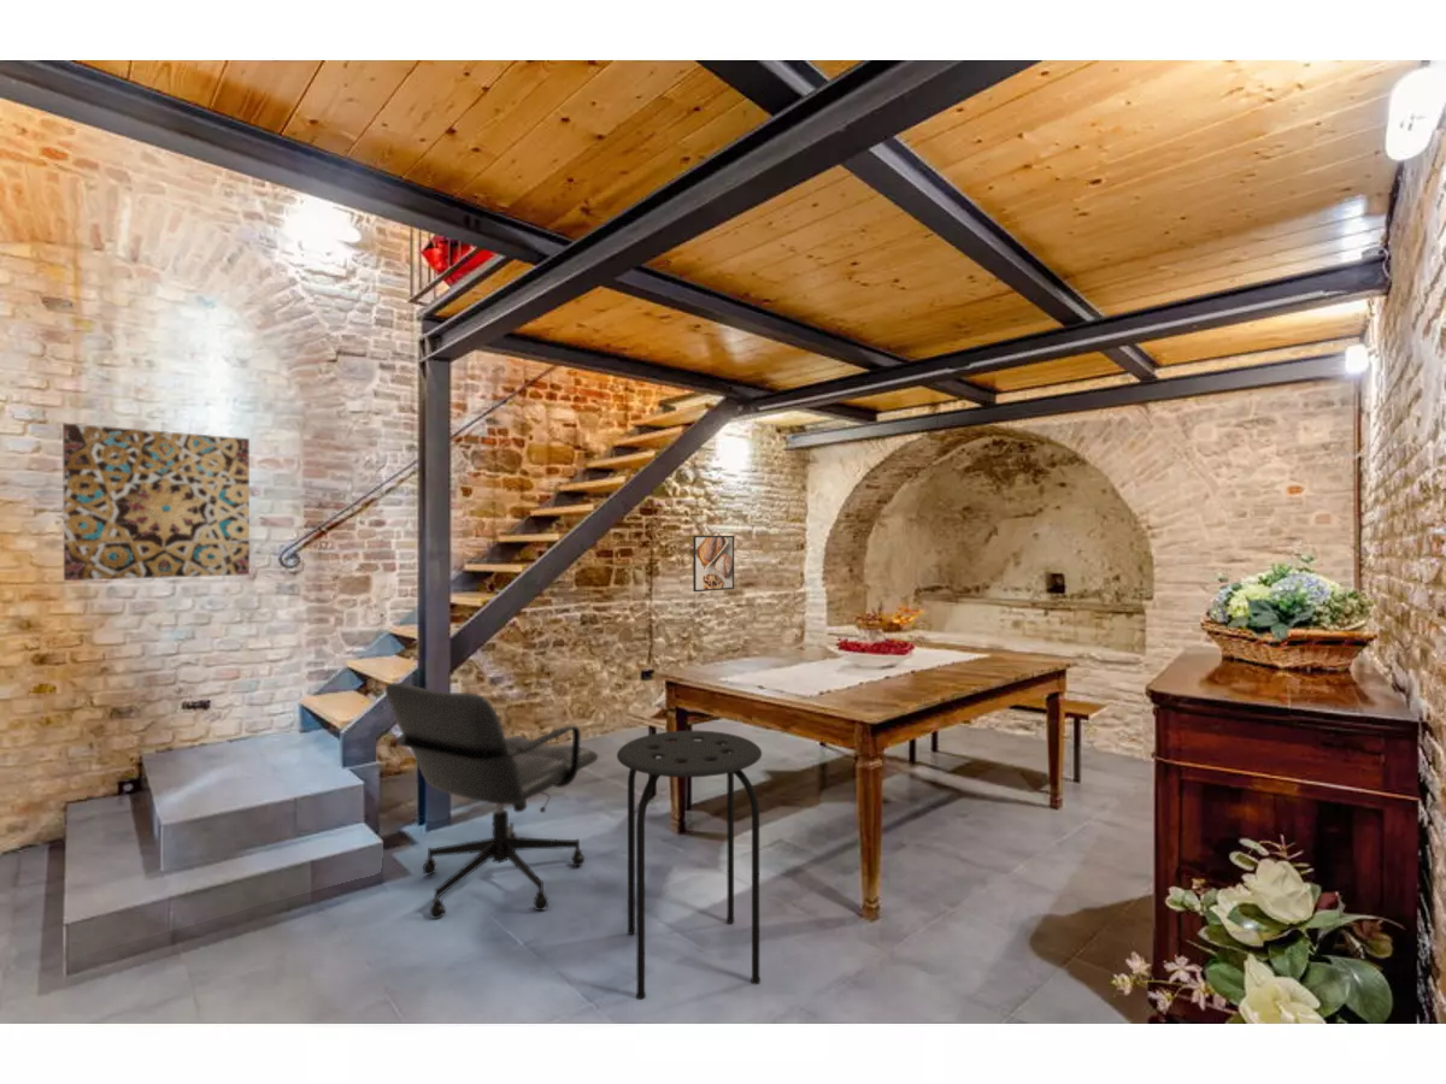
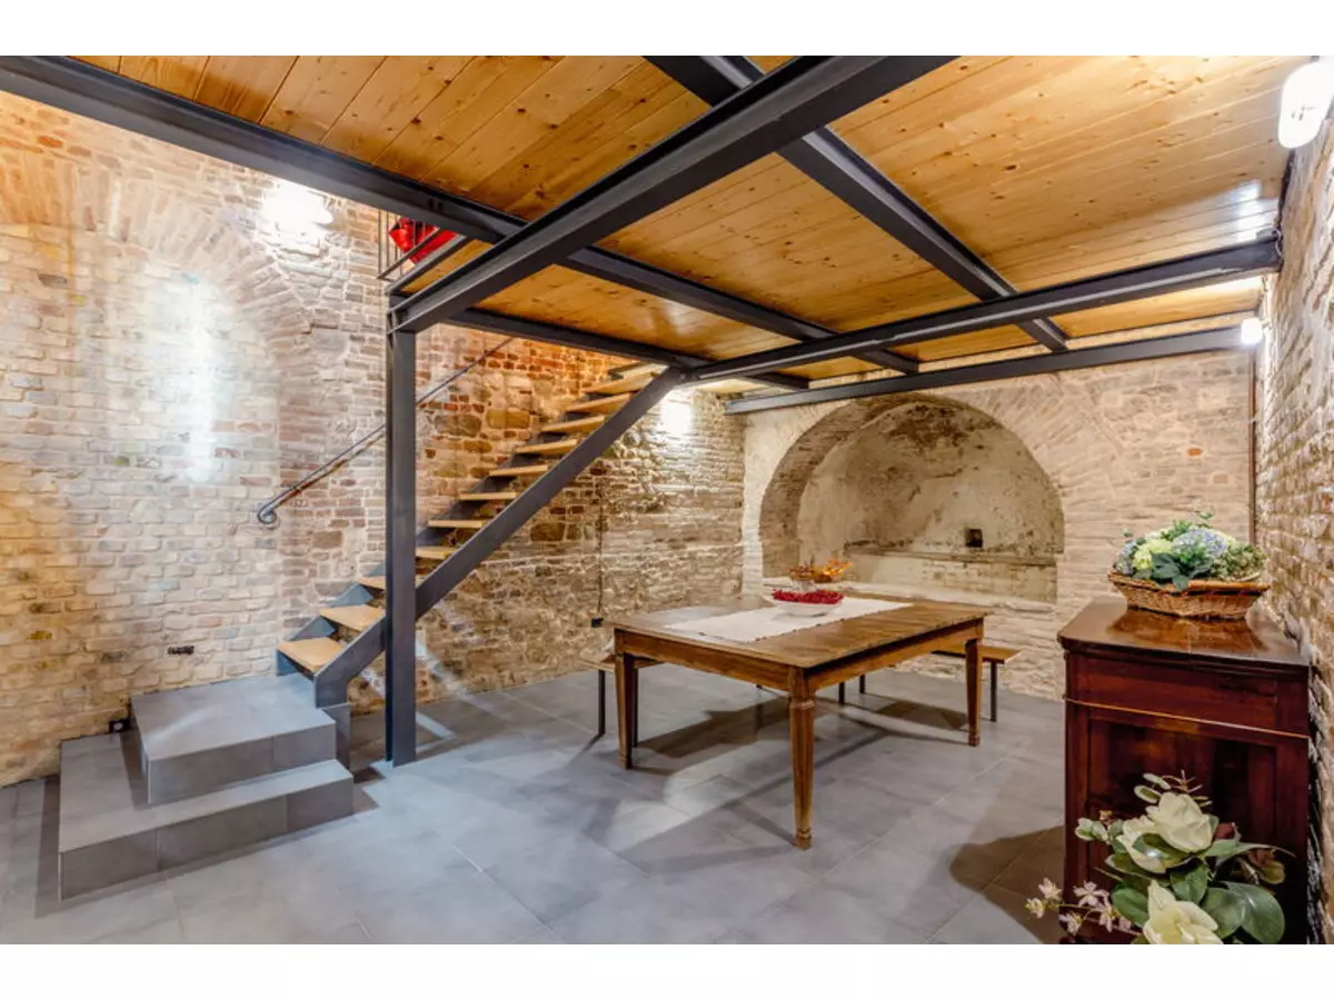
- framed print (713, 562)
- chair (500, 777)
- wall art (163, 505)
- stool (728, 852)
